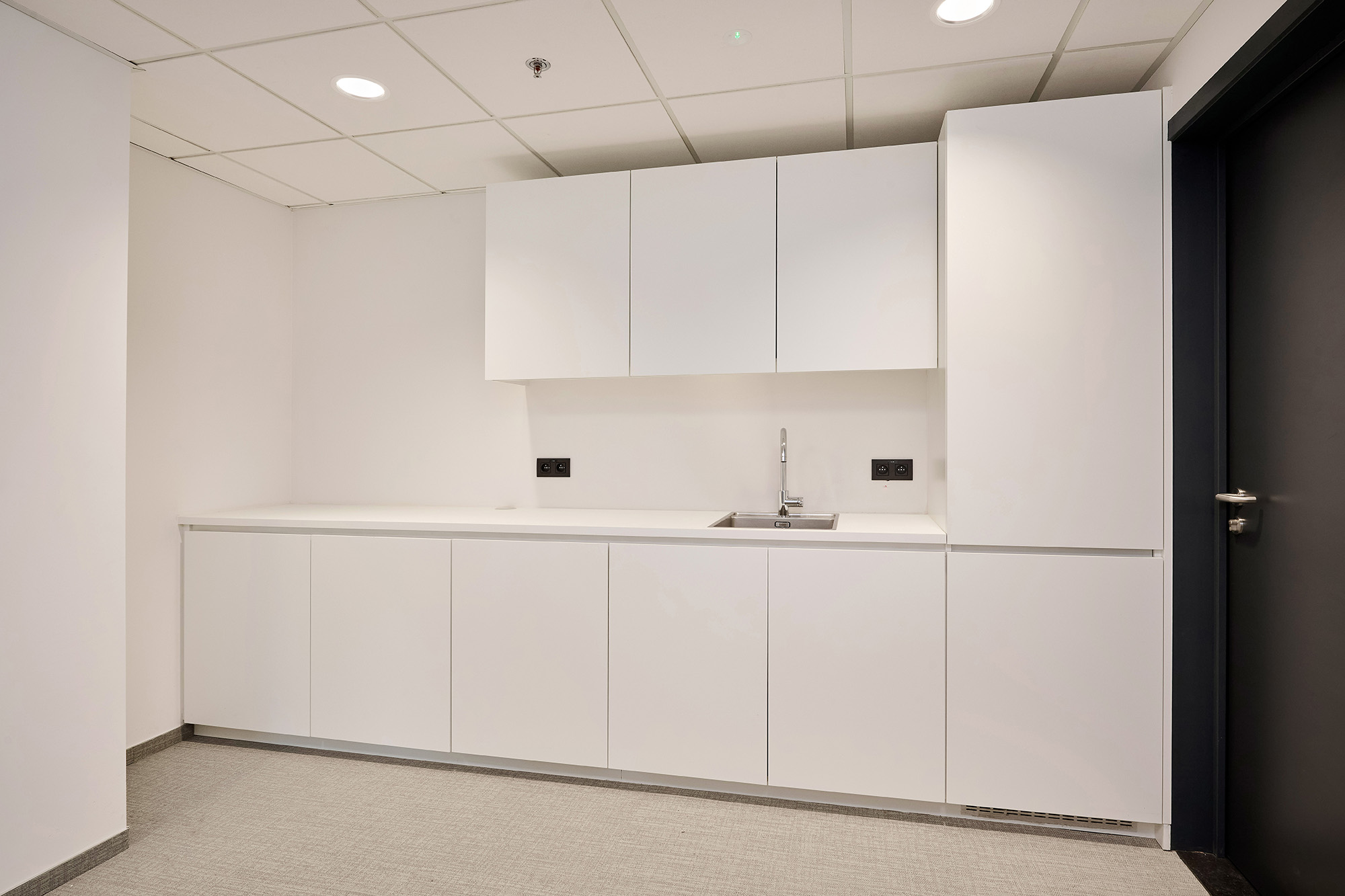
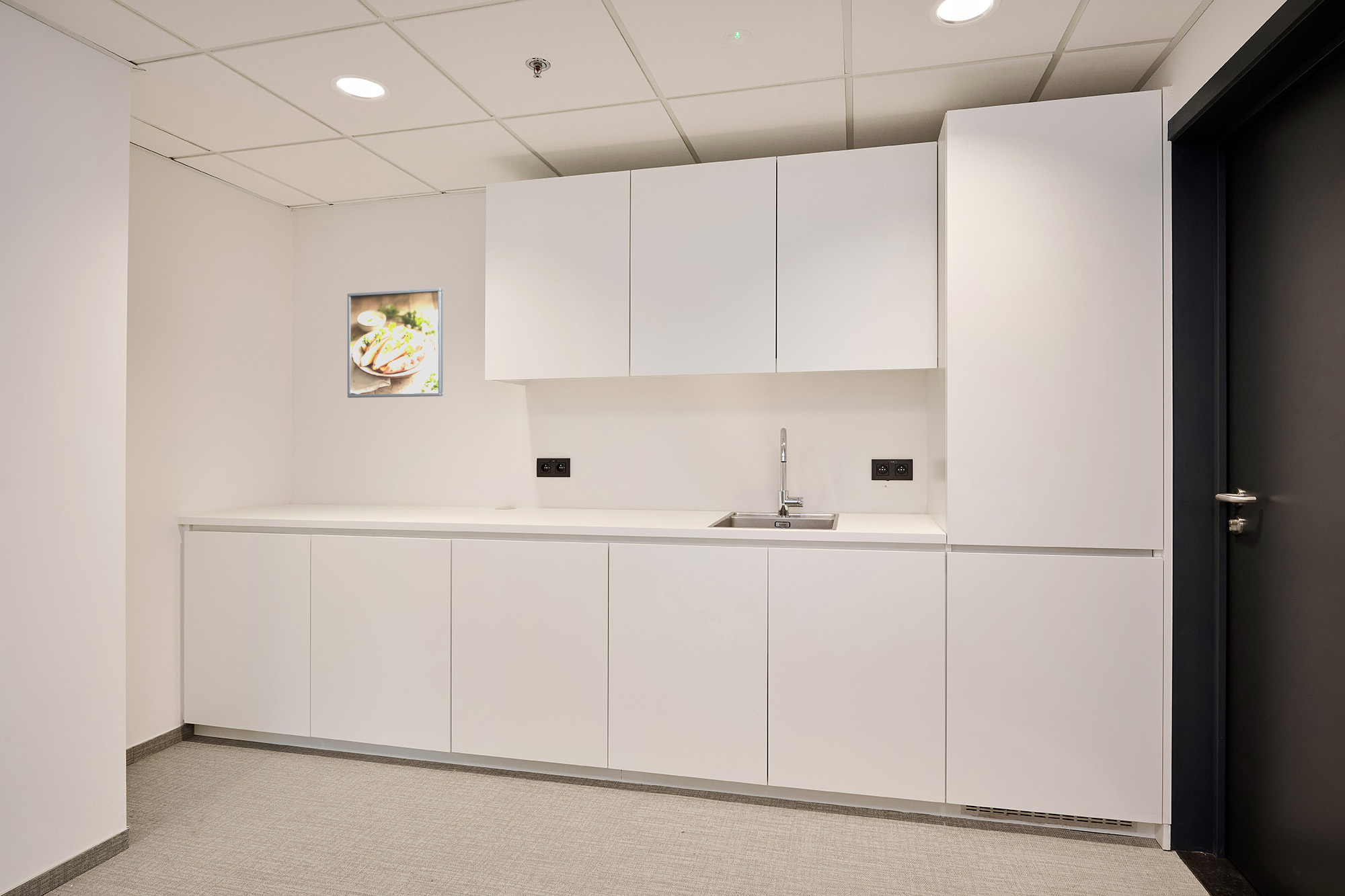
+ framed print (394, 343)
